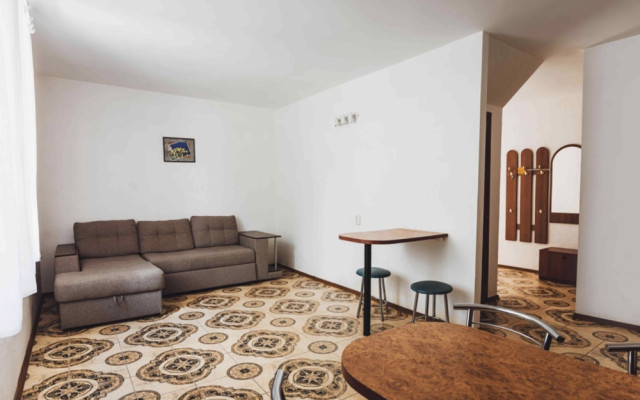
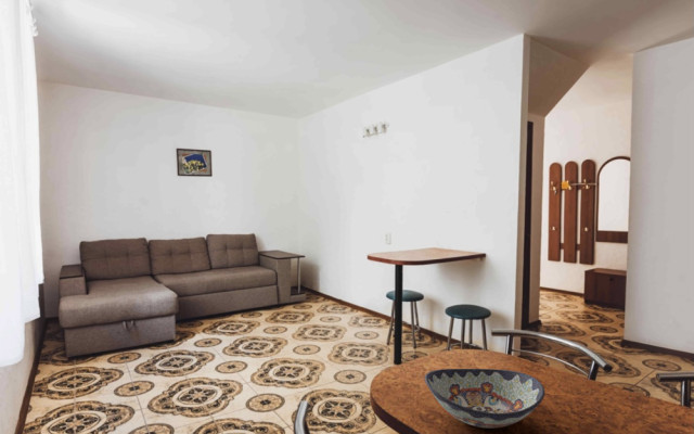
+ decorative bowl (481, 399)
